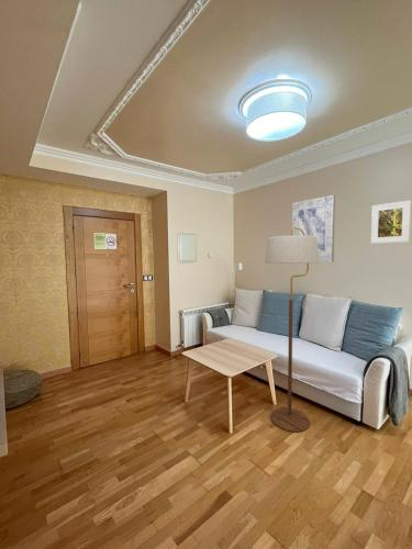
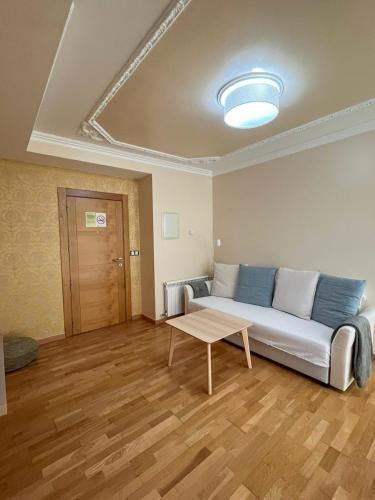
- wall art (311, 231)
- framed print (389, 223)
- floor lamp (291, 324)
